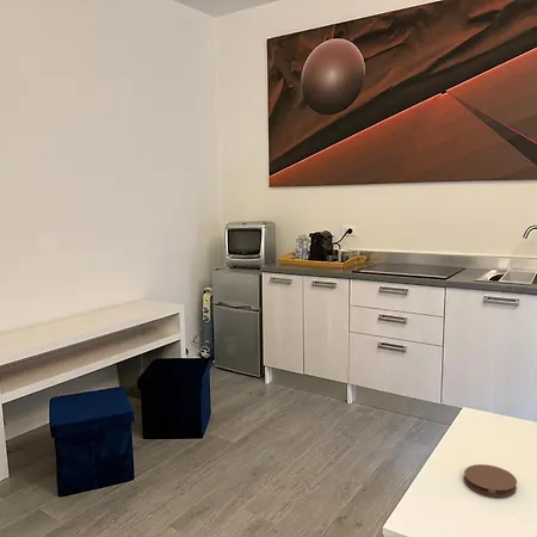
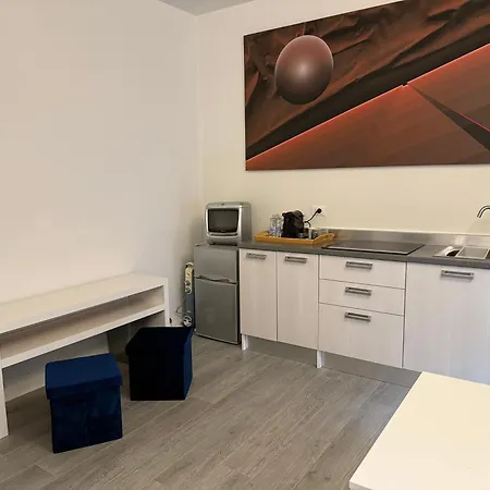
- coaster (489, 480)
